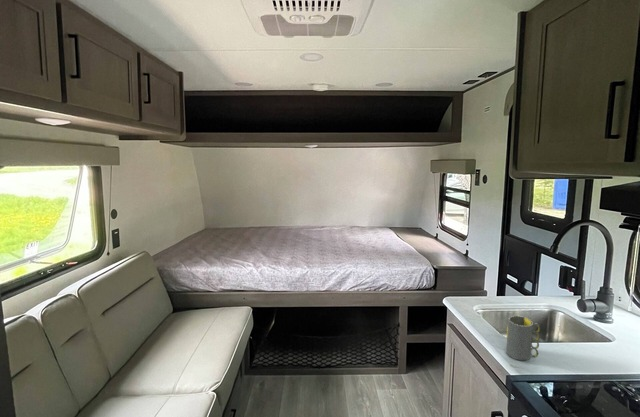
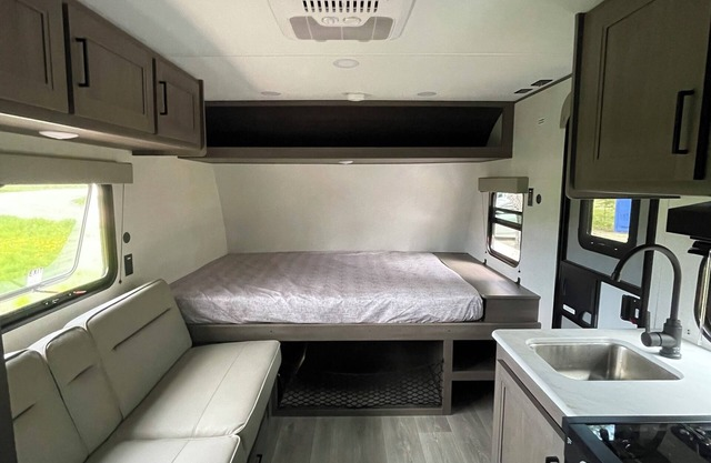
- mug (522, 337)
